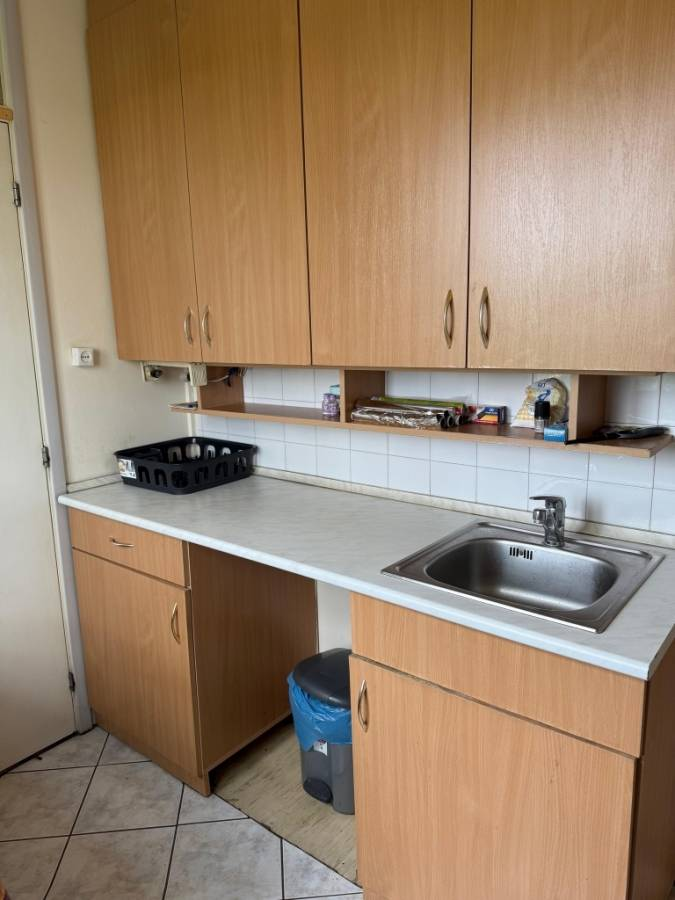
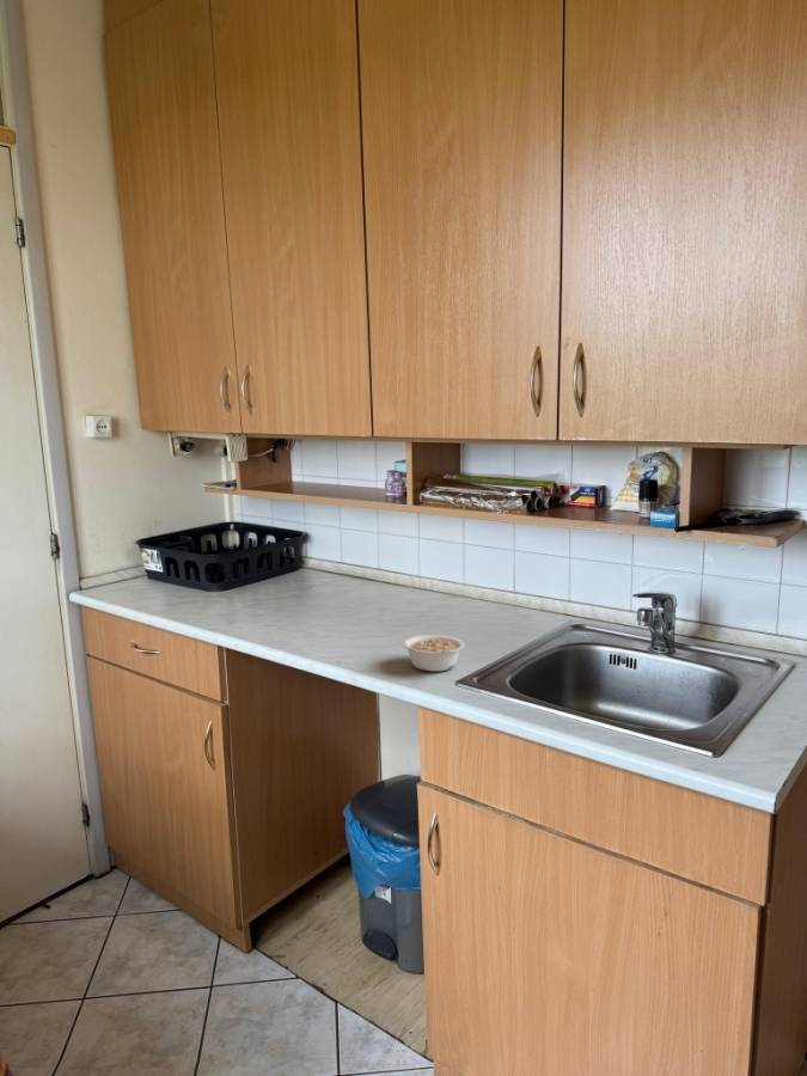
+ legume (435, 652)
